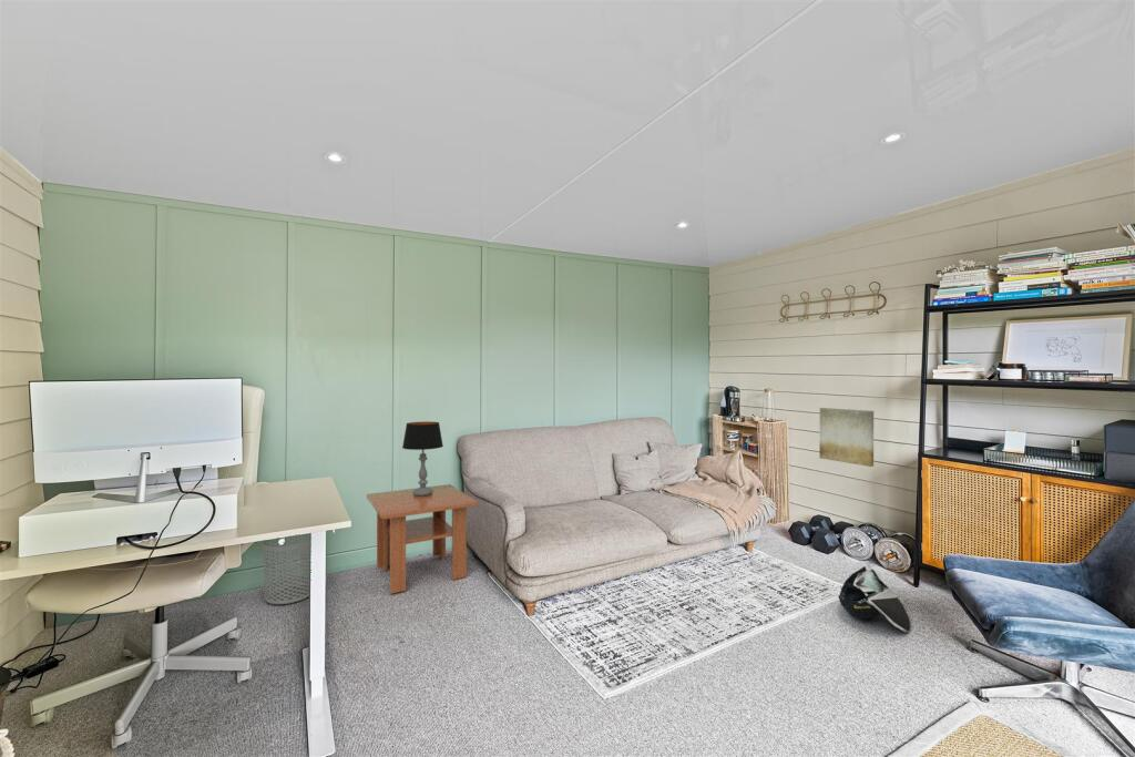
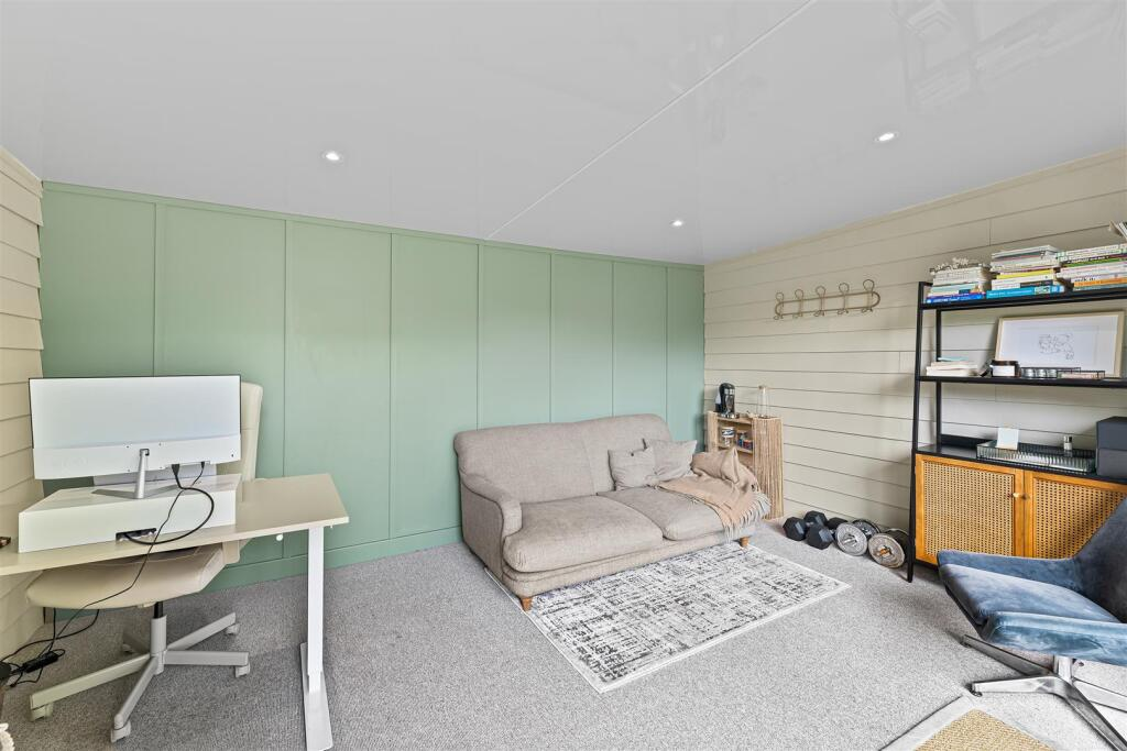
- wall art (845, 436)
- bag (872, 596)
- table lamp (422, 458)
- waste bin (290, 565)
- coffee table (420, 534)
